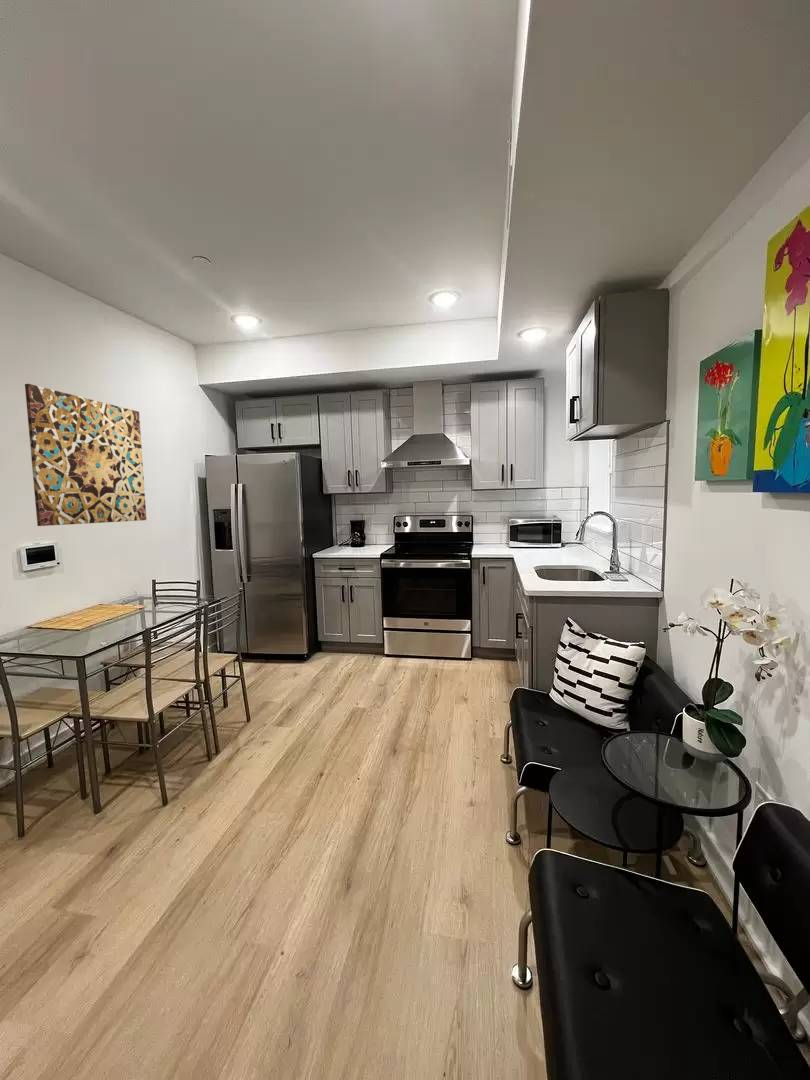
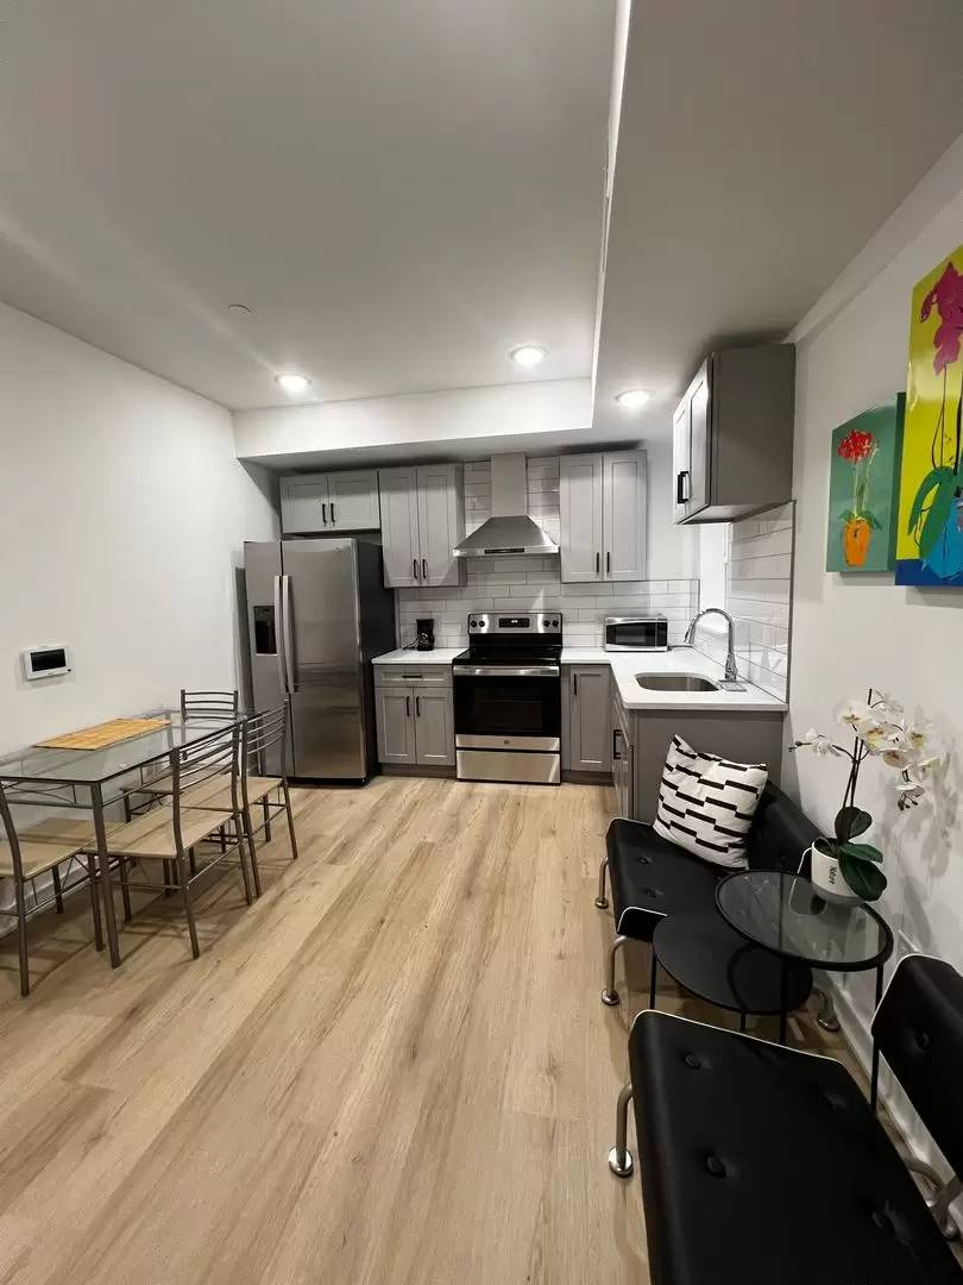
- wall art (94, 461)
